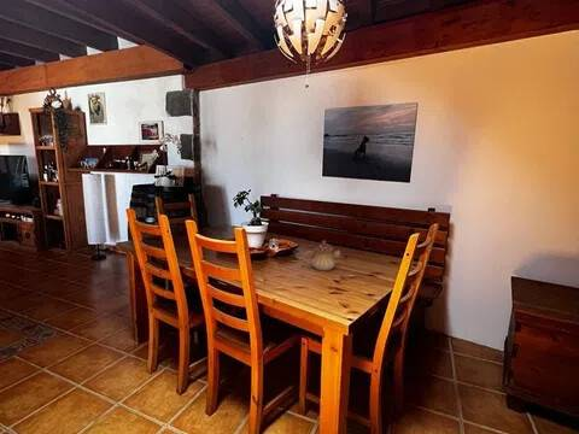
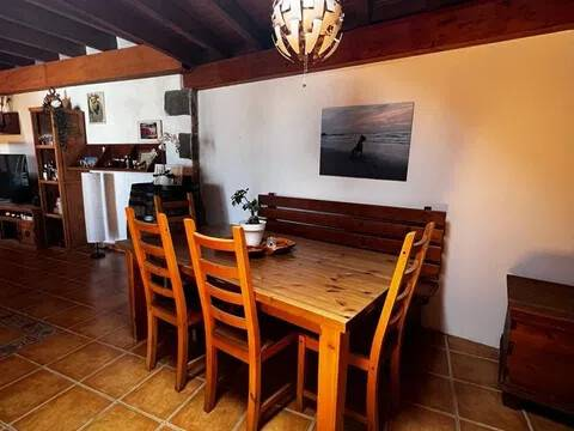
- teapot (321, 253)
